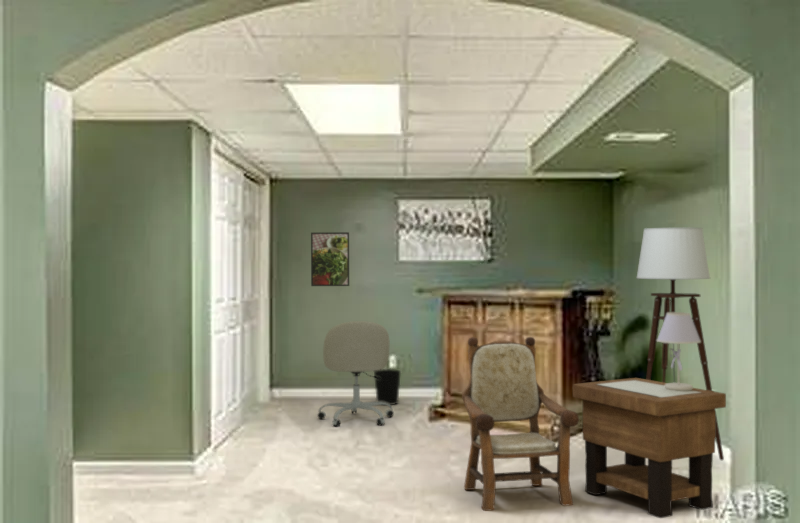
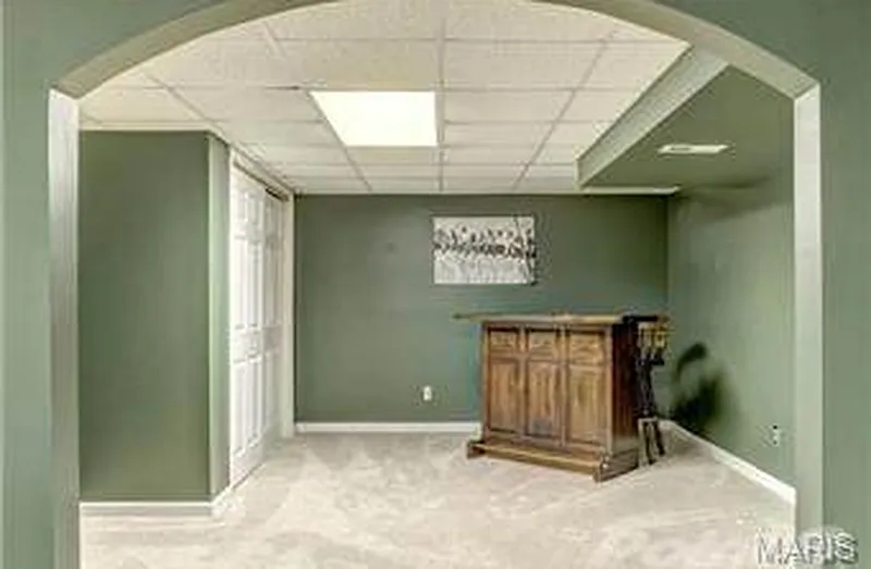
- floor lamp (673, 343)
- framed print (330, 259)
- office chair (356, 369)
- wastebasket (387, 387)
- armchair (514, 418)
- table lamp (678, 351)
- side table (649, 443)
